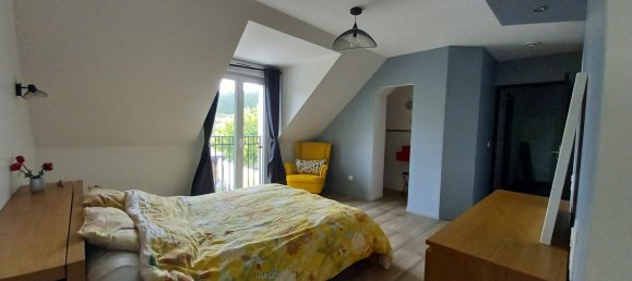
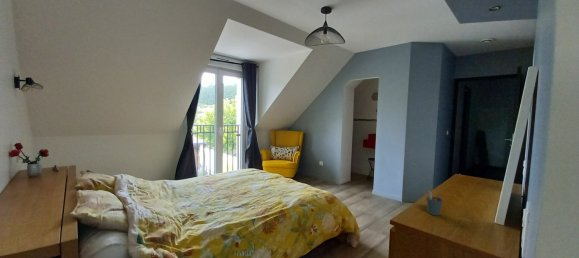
+ pen holder (434, 202)
